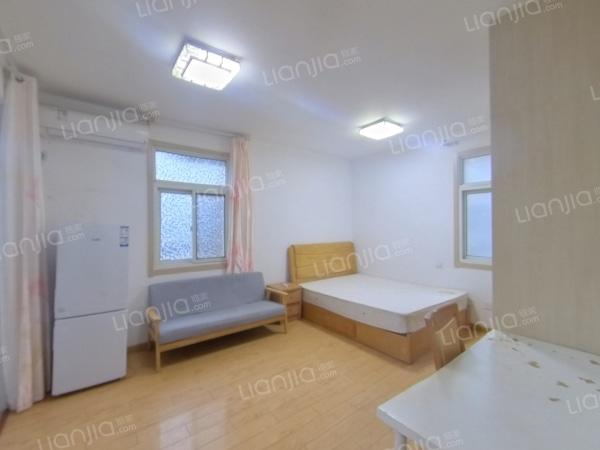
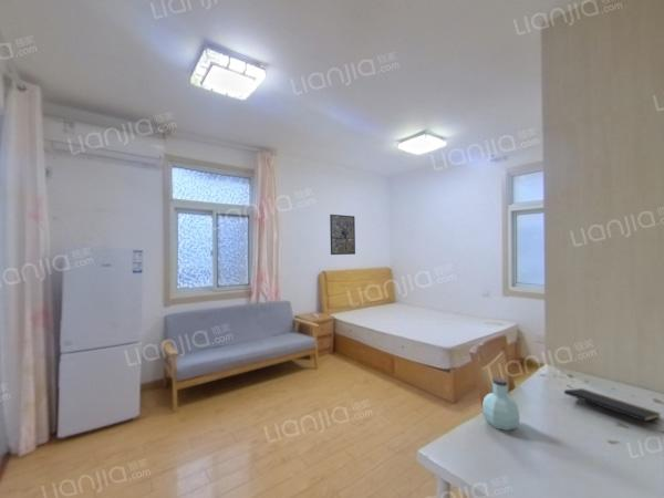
+ notepad (610, 403)
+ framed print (342, 235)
+ jar (500, 401)
